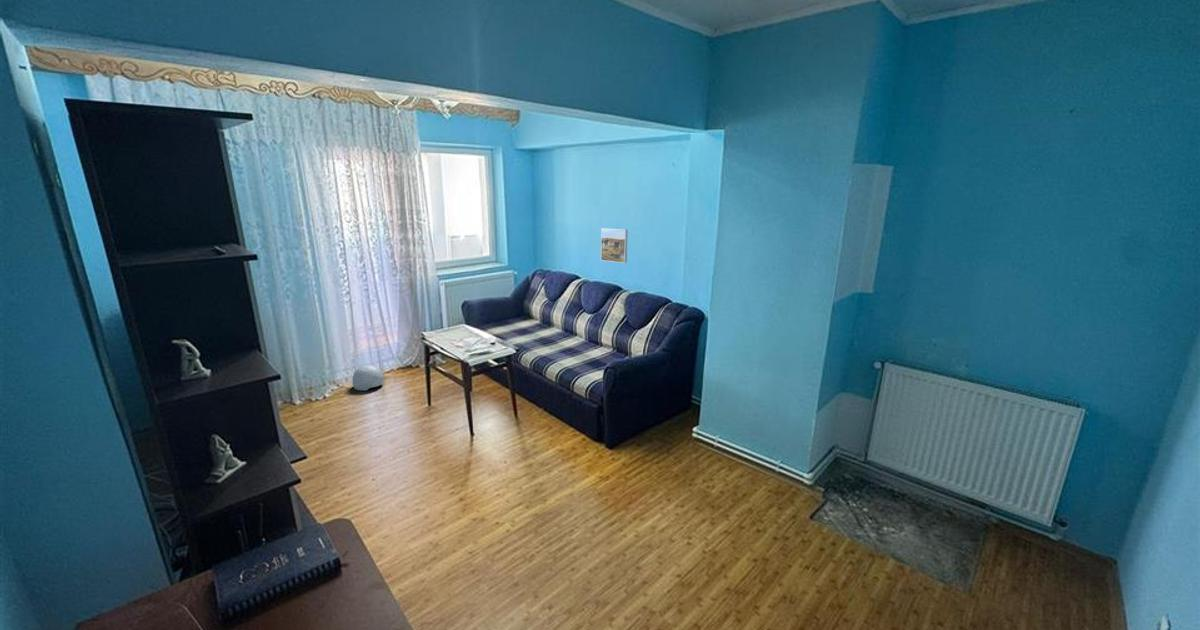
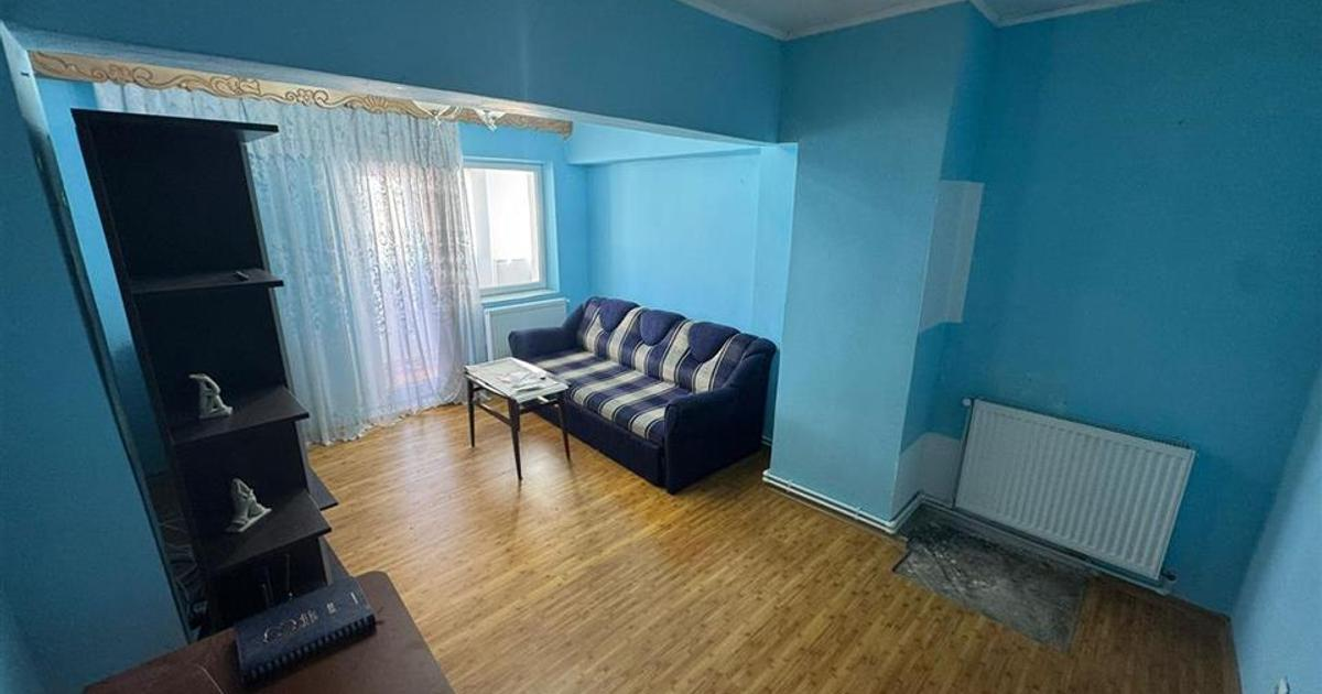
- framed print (613, 245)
- ball (367, 375)
